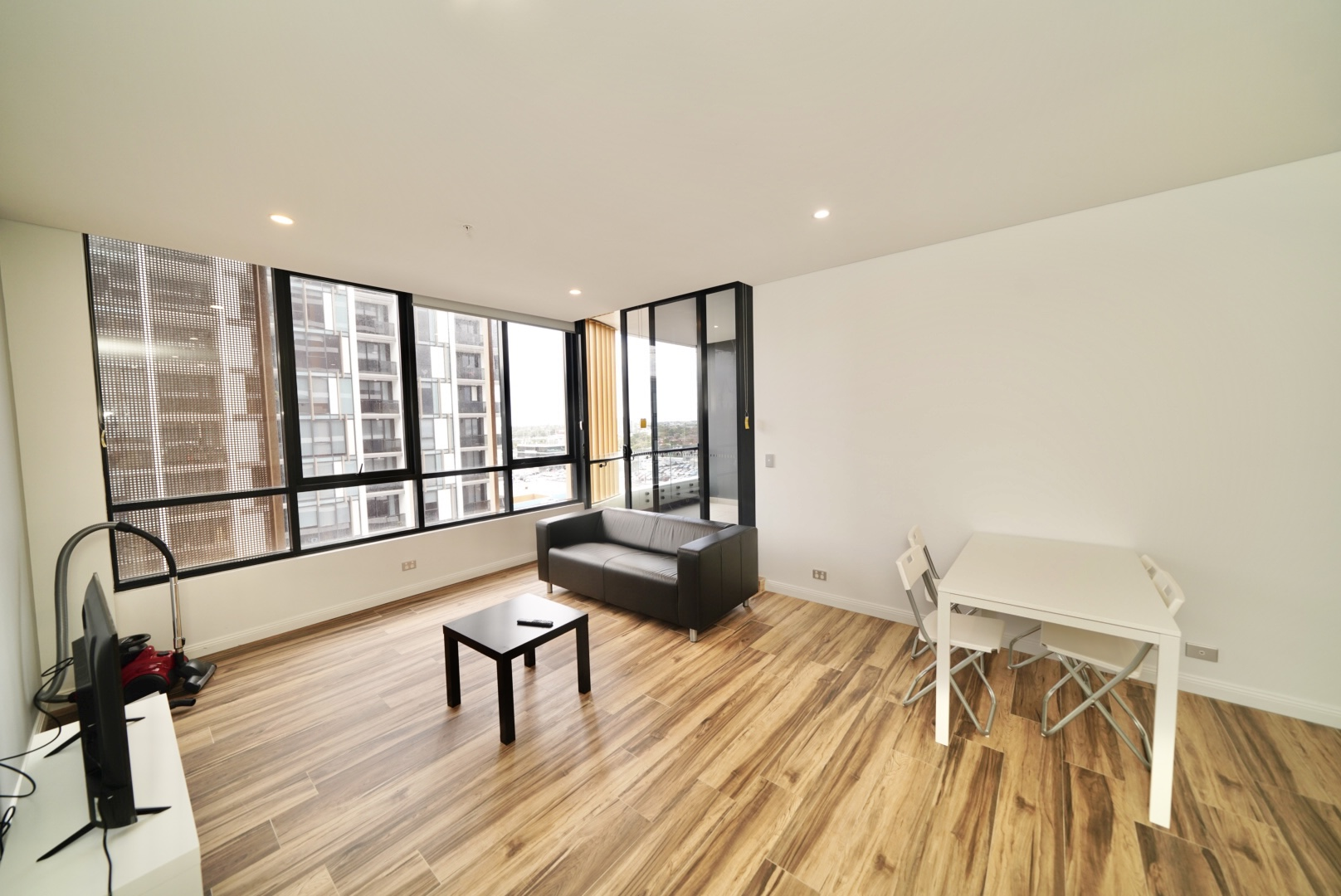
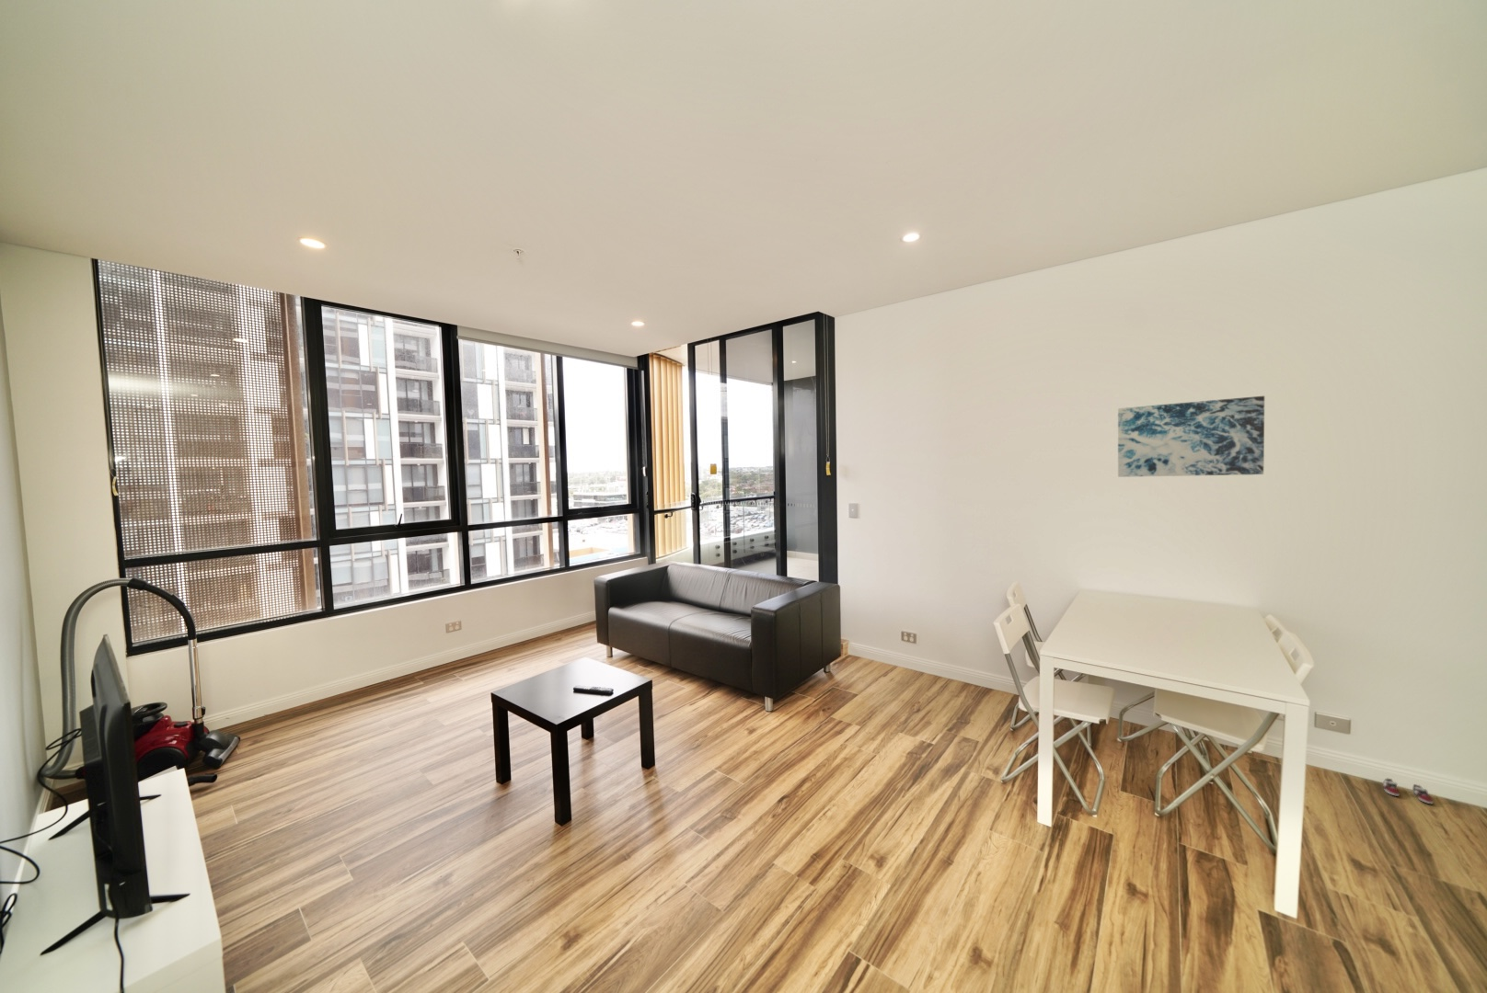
+ wall art (1185, 439)
+ sneaker (1413, 789)
